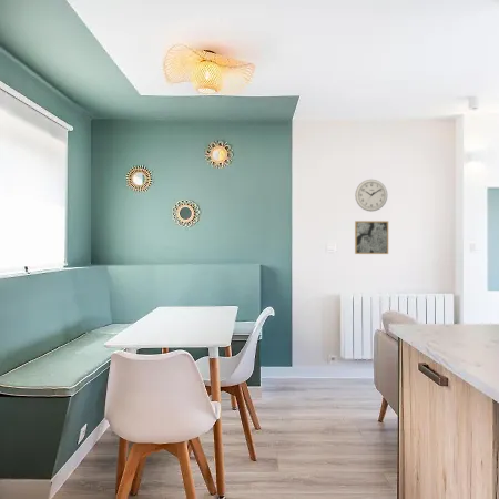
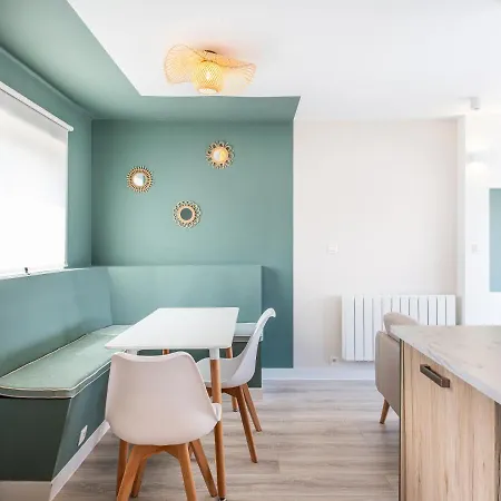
- wall clock (371, 195)
- wall art (371, 237)
